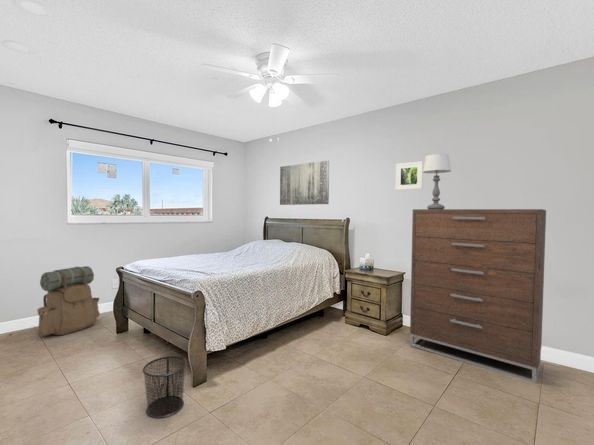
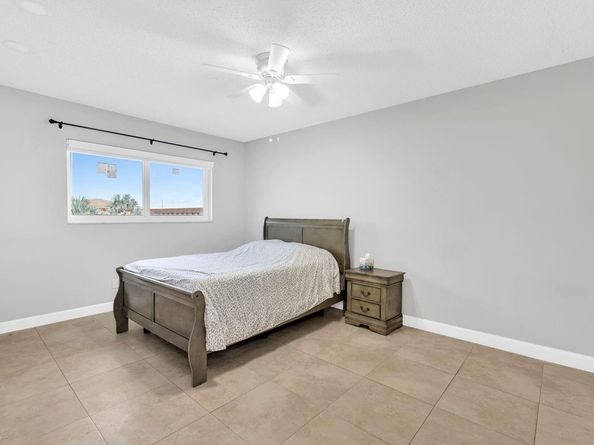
- table lamp (436, 182)
- wall art (302, 184)
- dresser (473, 282)
- backpack (69, 297)
- waste bin (165, 385)
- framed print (409, 176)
